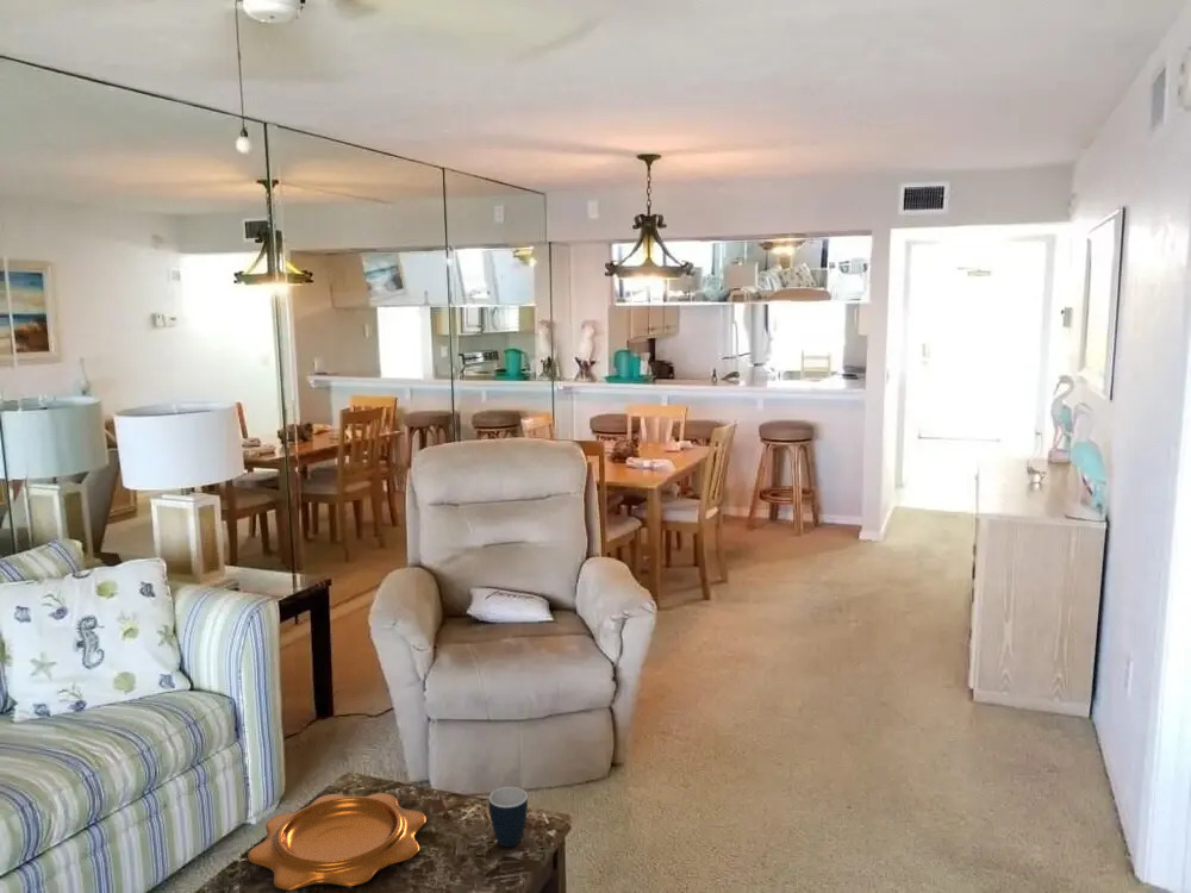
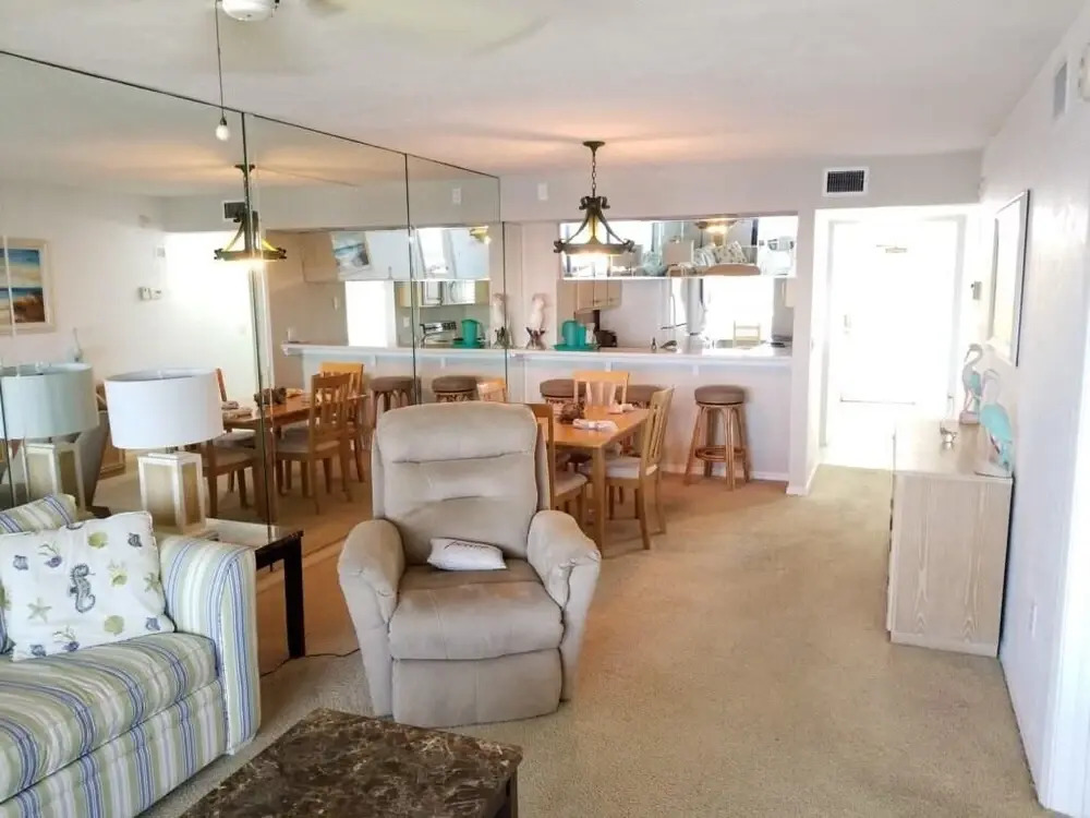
- mug (511, 814)
- decorative bowl (339, 836)
